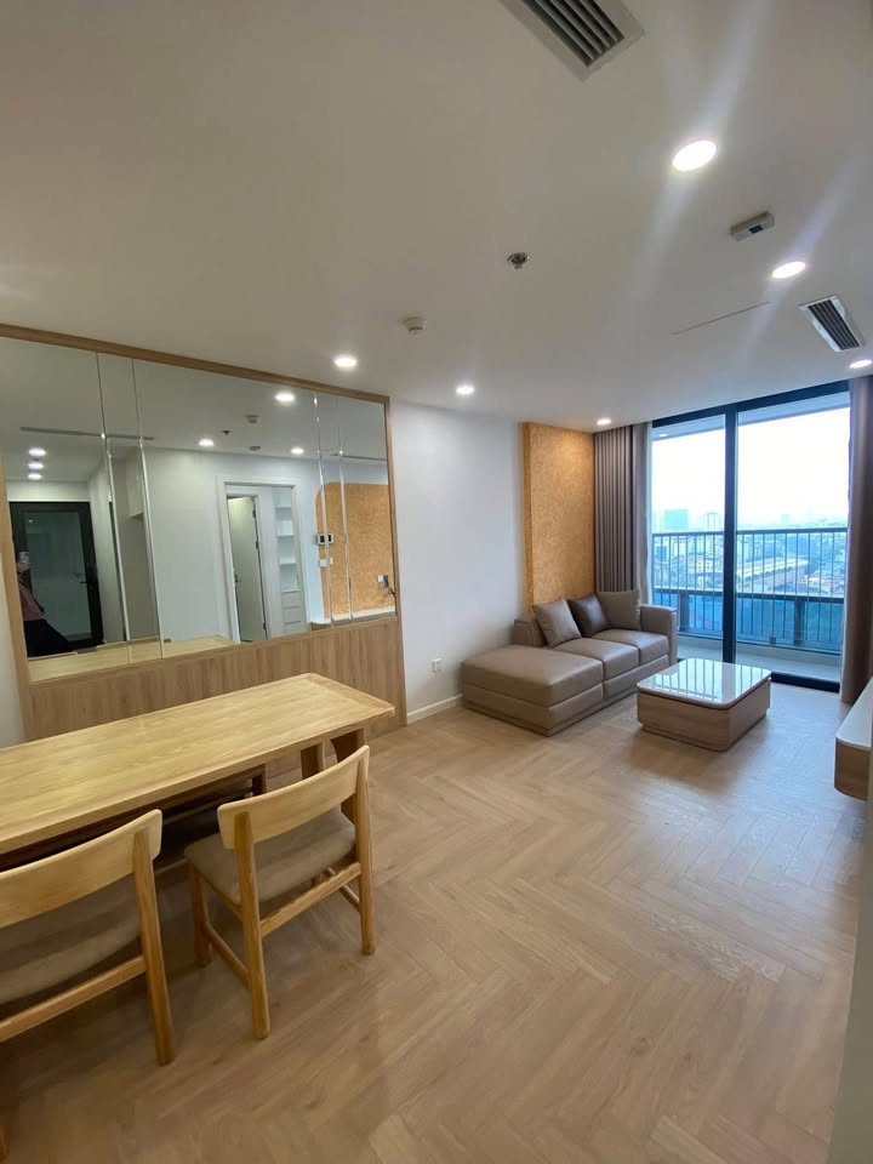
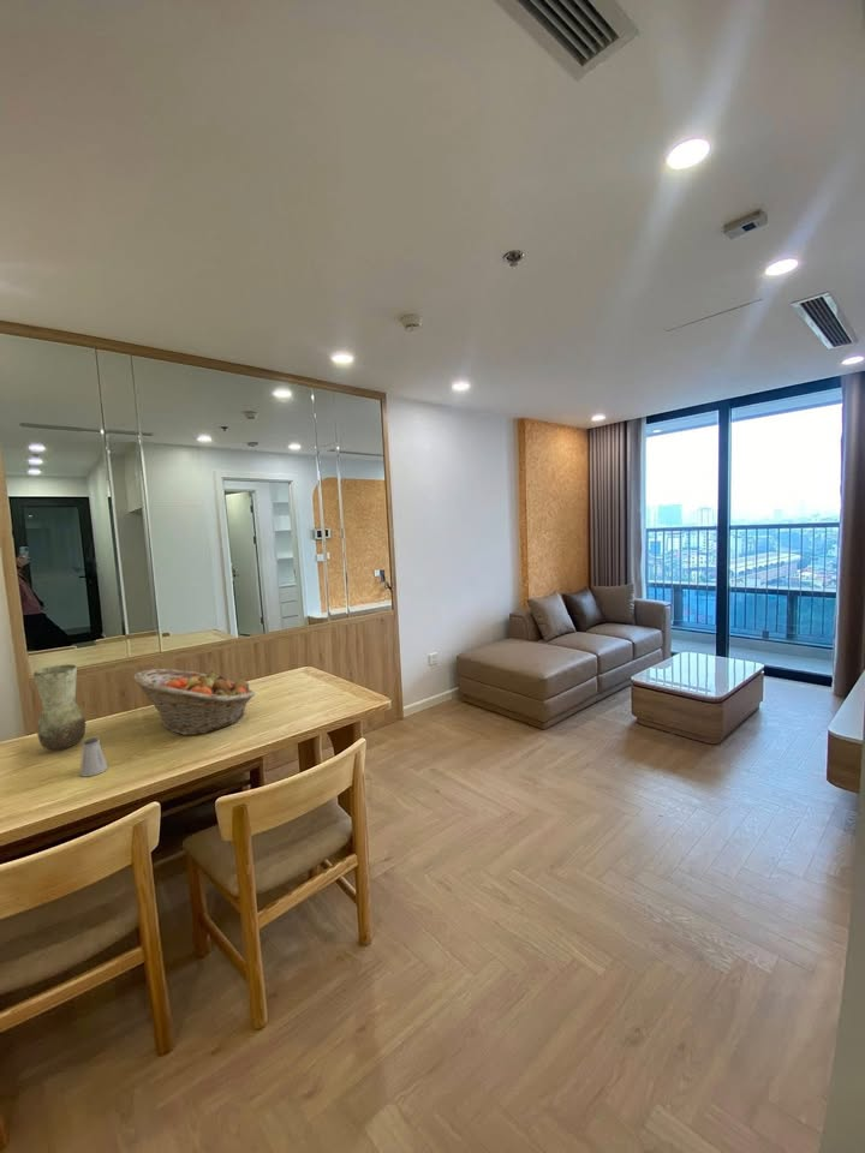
+ saltshaker (93, 754)
+ vase (59, 707)
+ fruit basket (196, 693)
